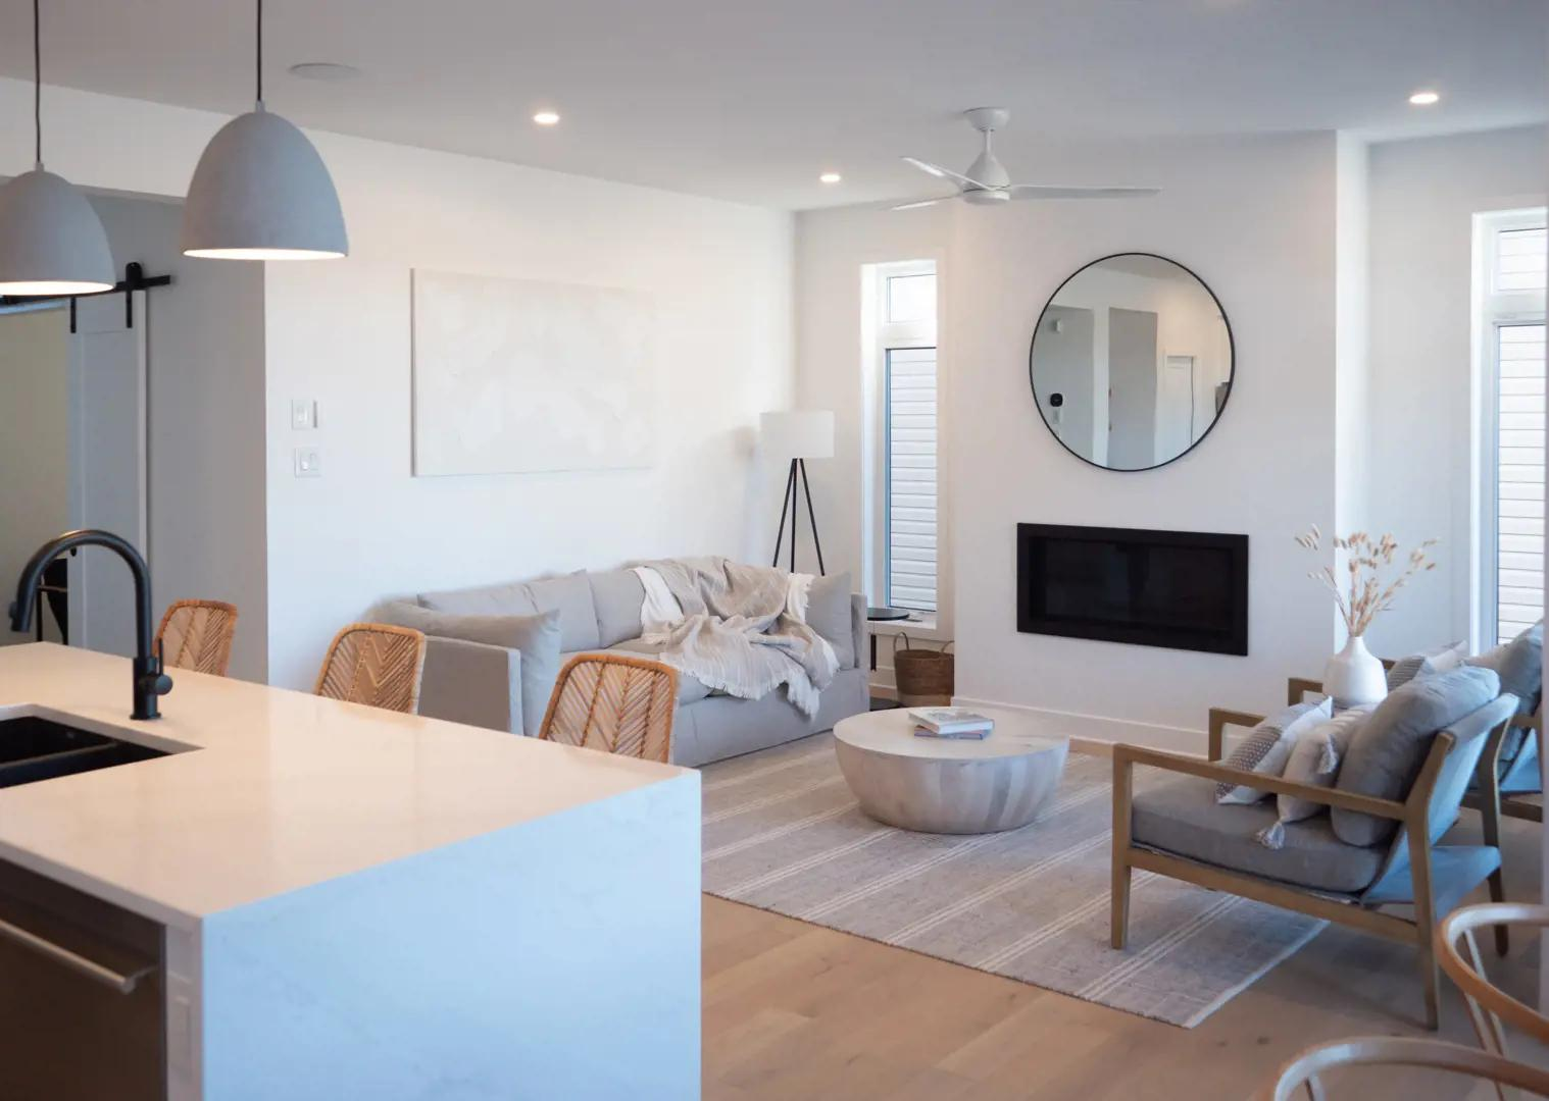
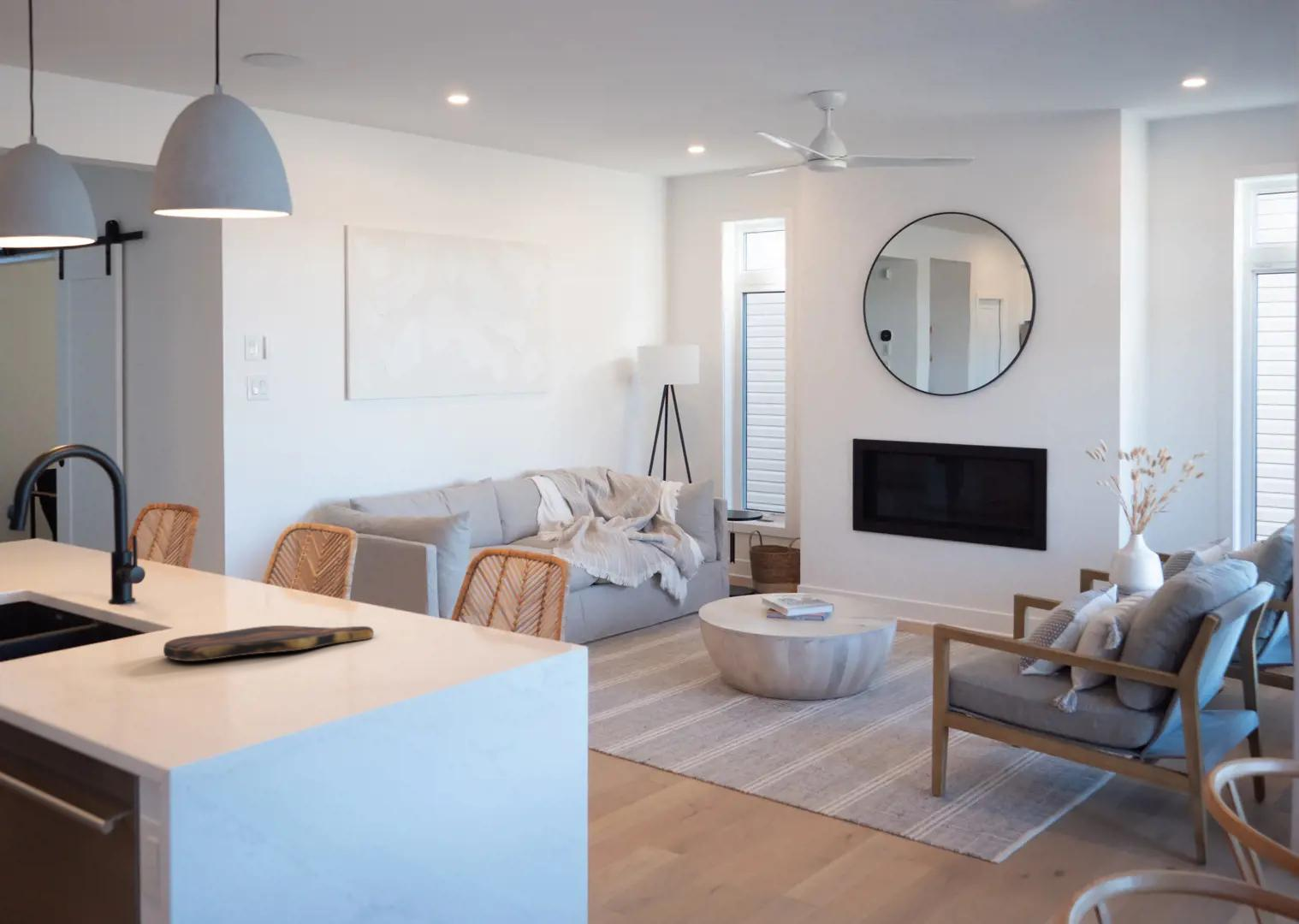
+ cutting board (270, 639)
